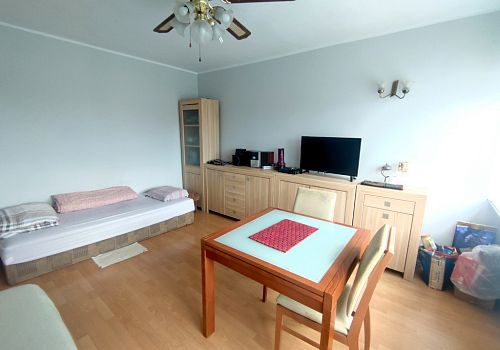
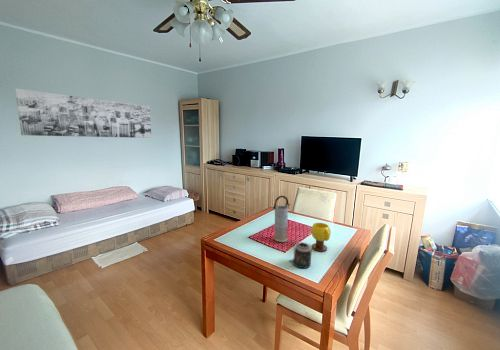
+ candle (300, 253)
+ wall art (96, 118)
+ vase (281, 217)
+ mug (320, 236)
